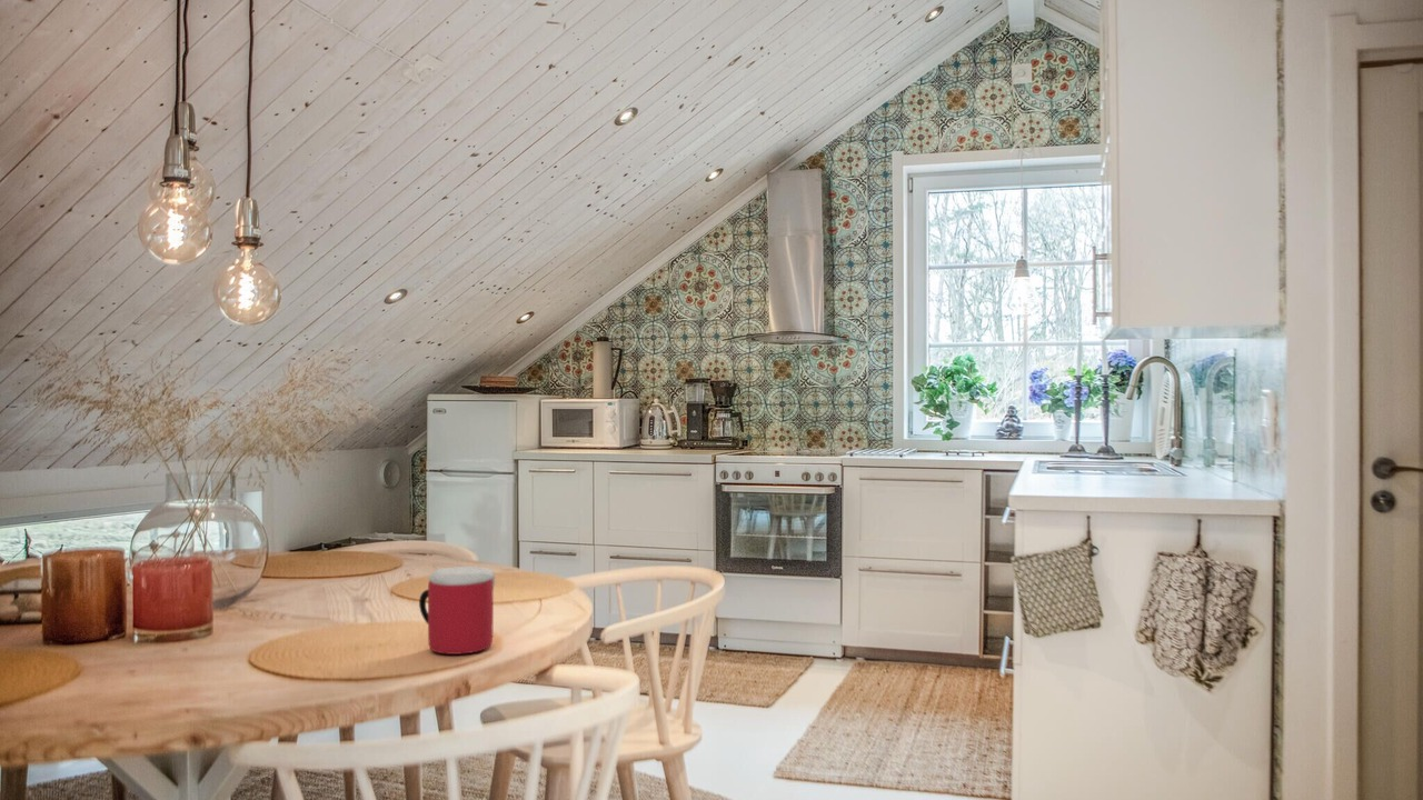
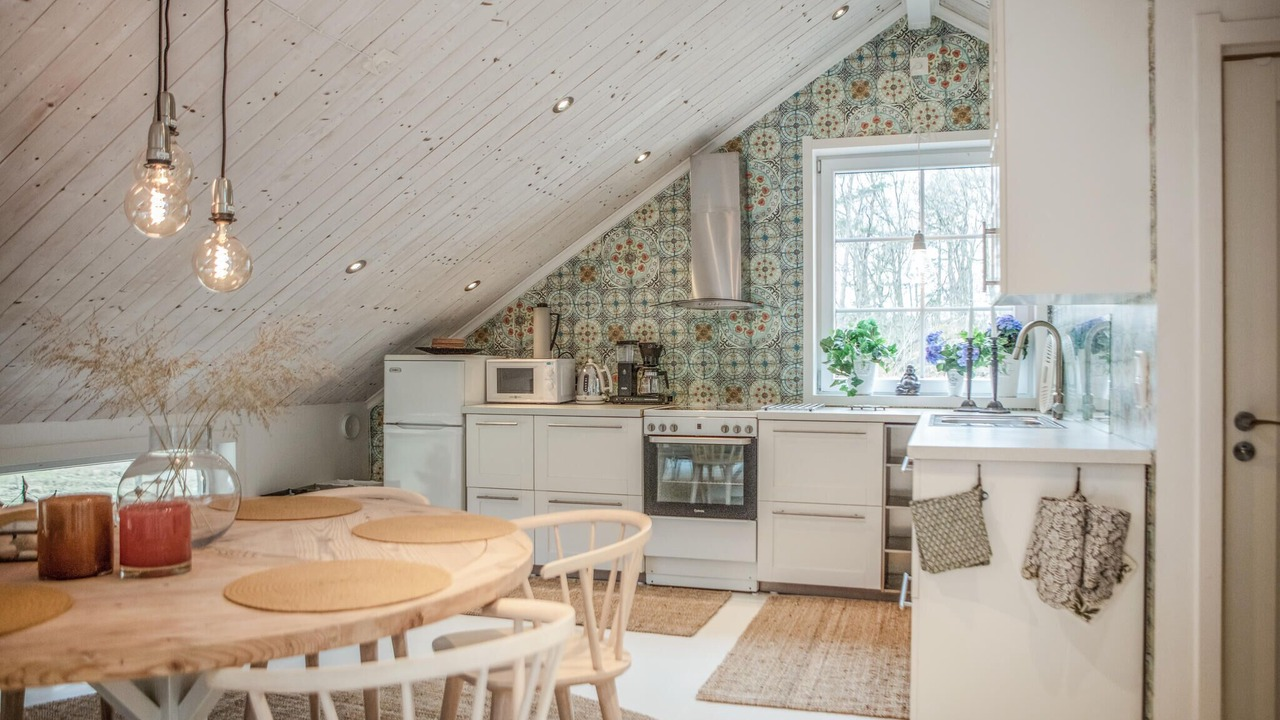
- mug (455, 607)
